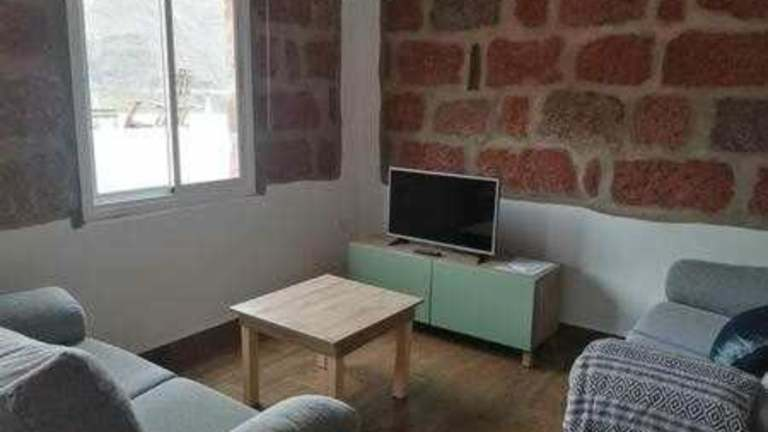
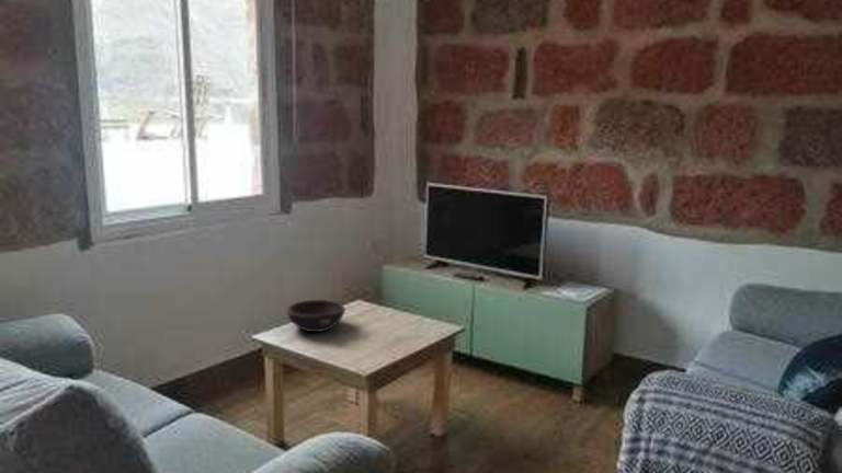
+ bowl (316, 316)
